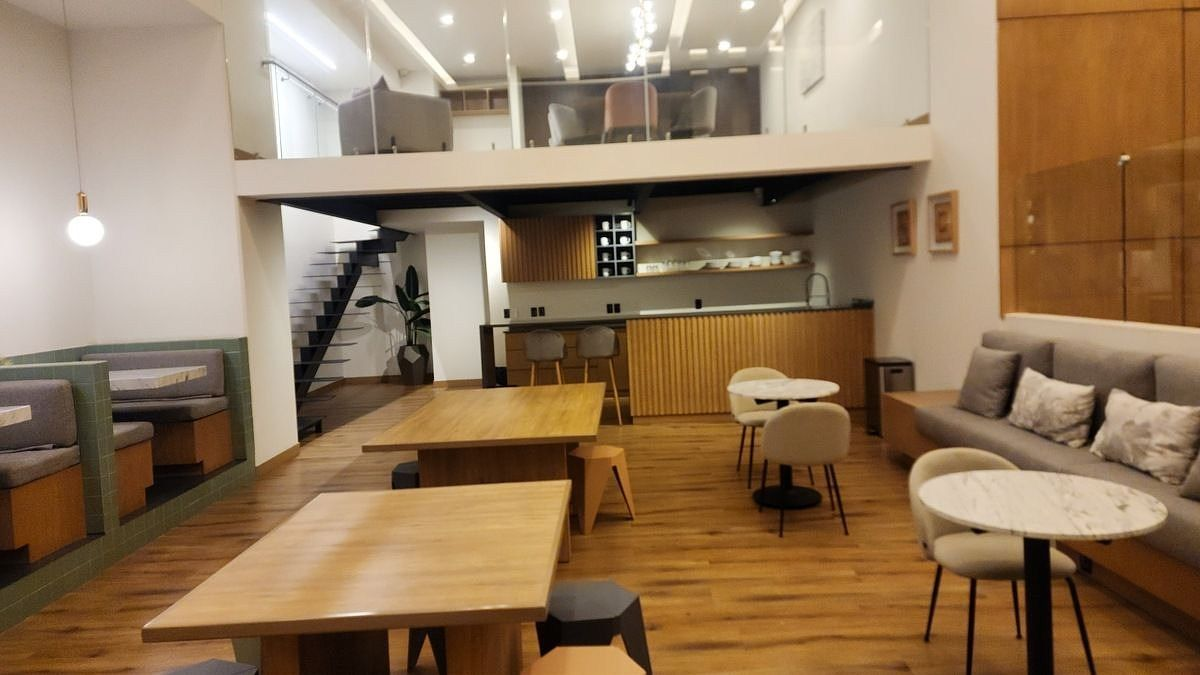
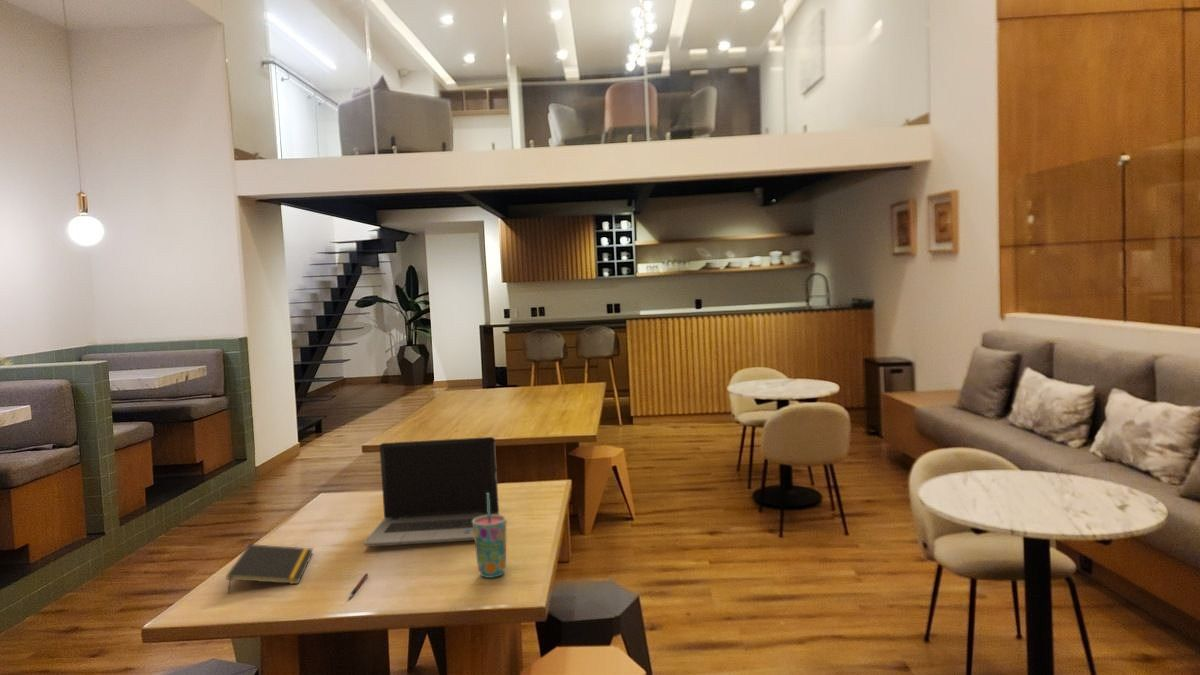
+ notepad (272, 563)
+ pen (358, 585)
+ cup (490, 533)
+ laptop computer (432, 490)
